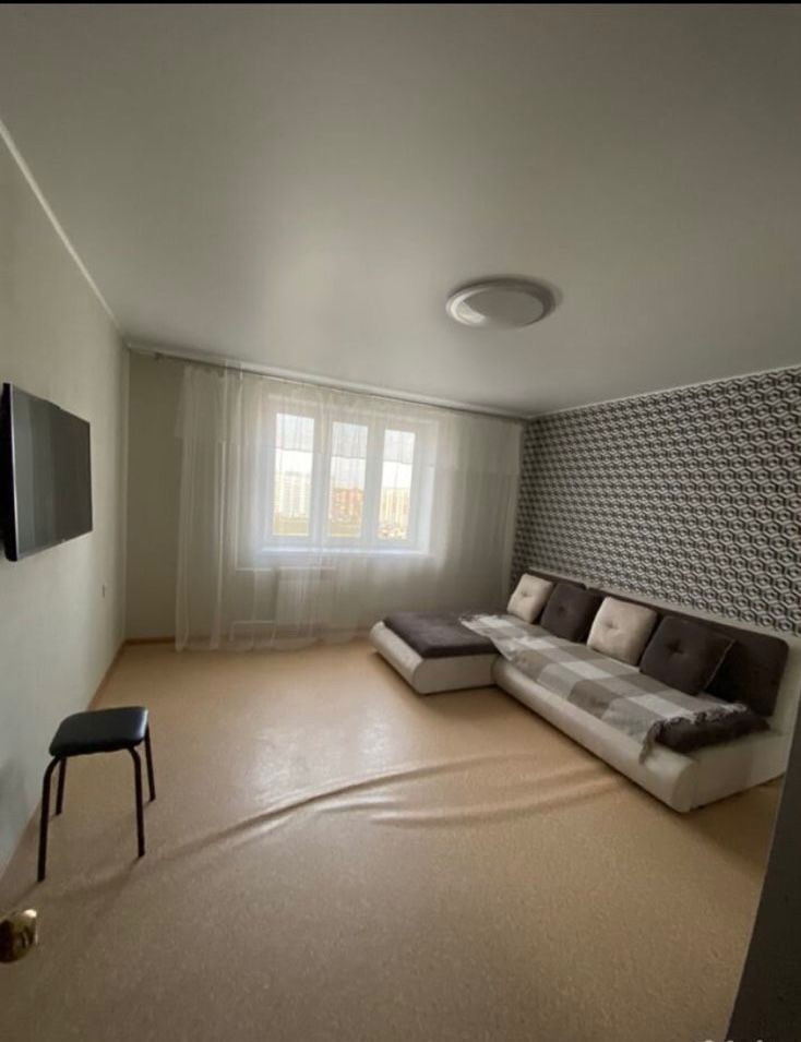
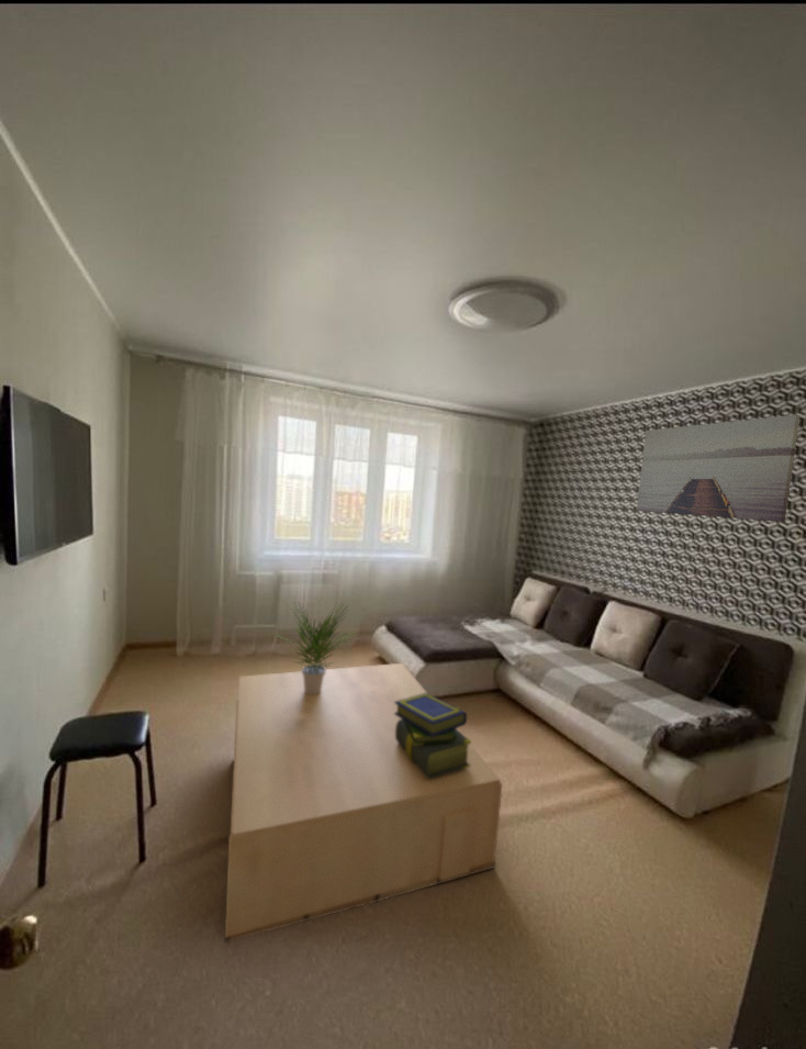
+ potted plant (316, 648)
+ wall art (705, 470)
+ coffee table (346, 756)
+ stack of books (428, 728)
